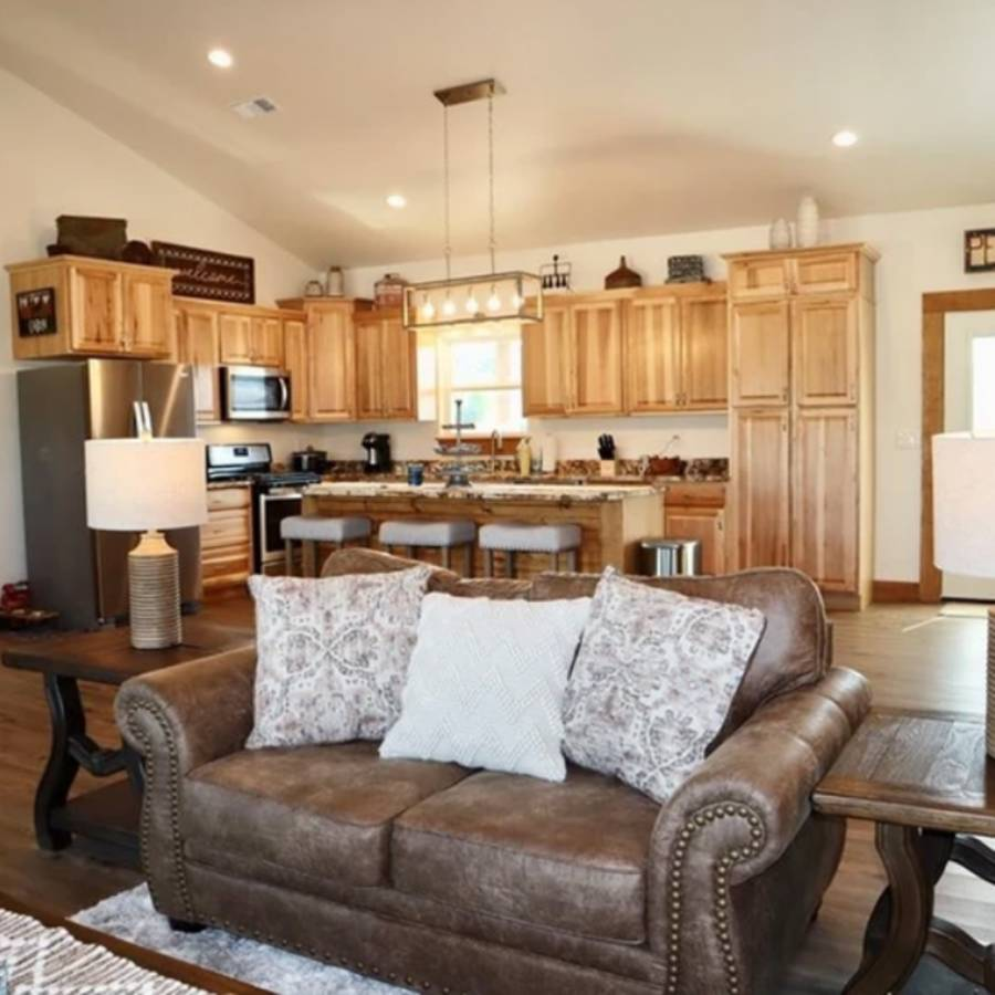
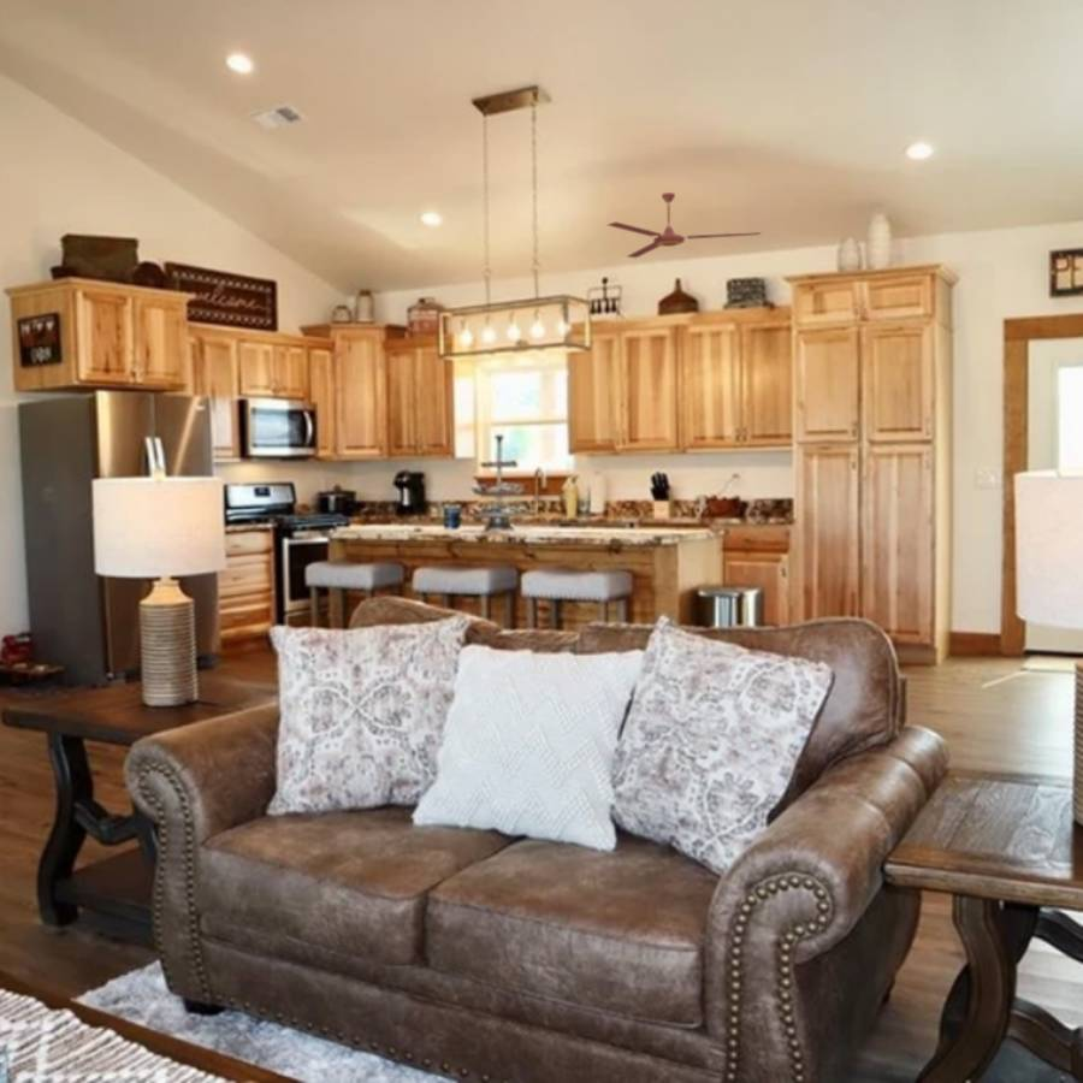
+ ceiling fan (669, 219)
